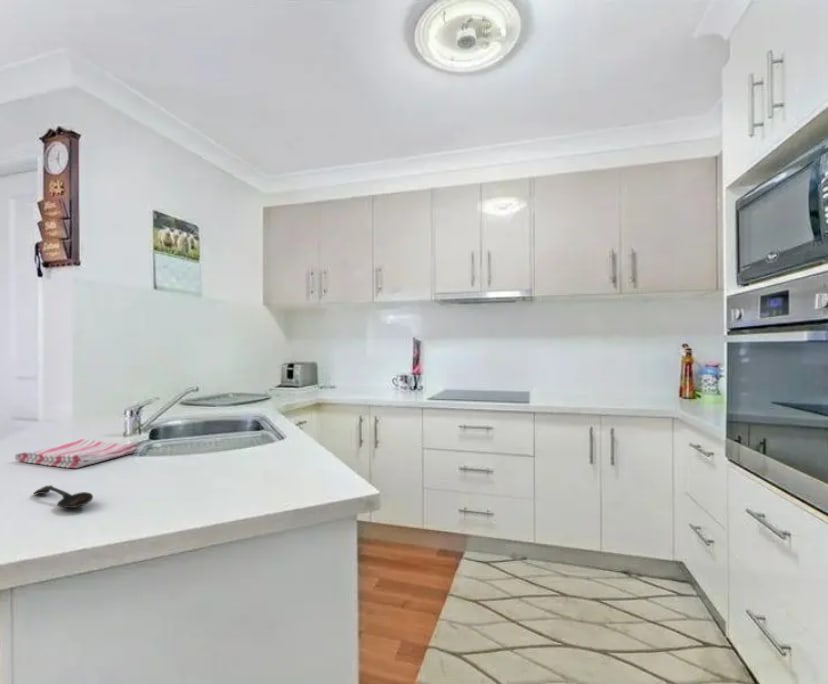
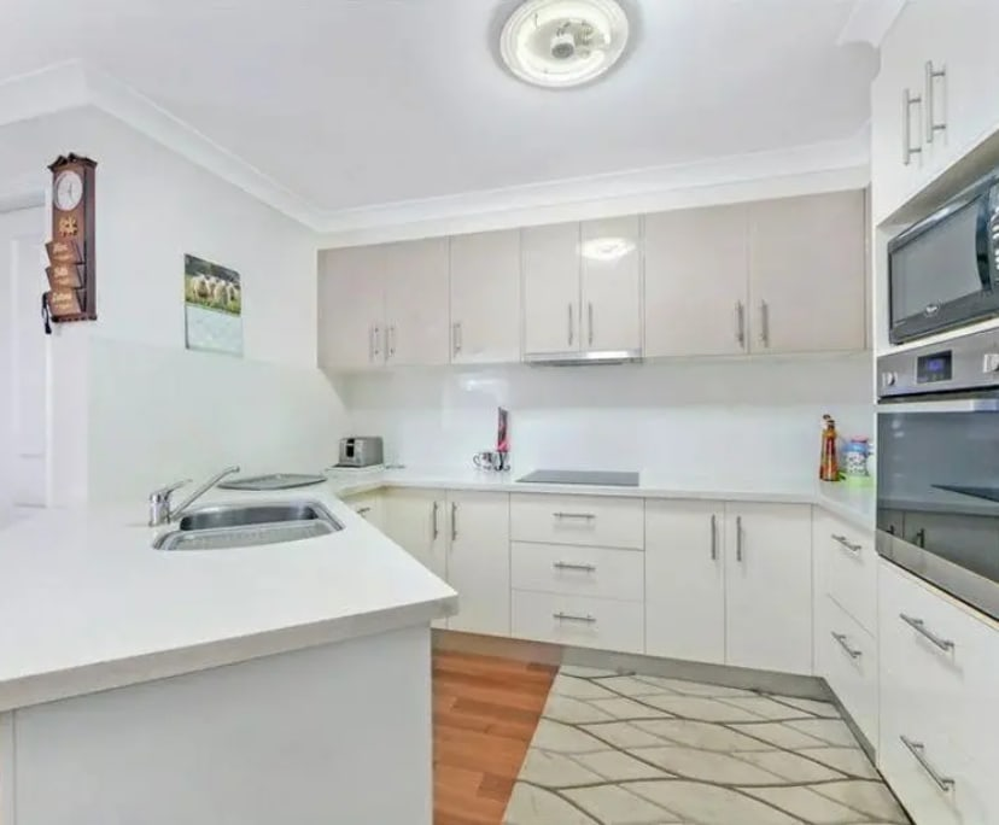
- dish towel (79, 450)
- spoon (62, 495)
